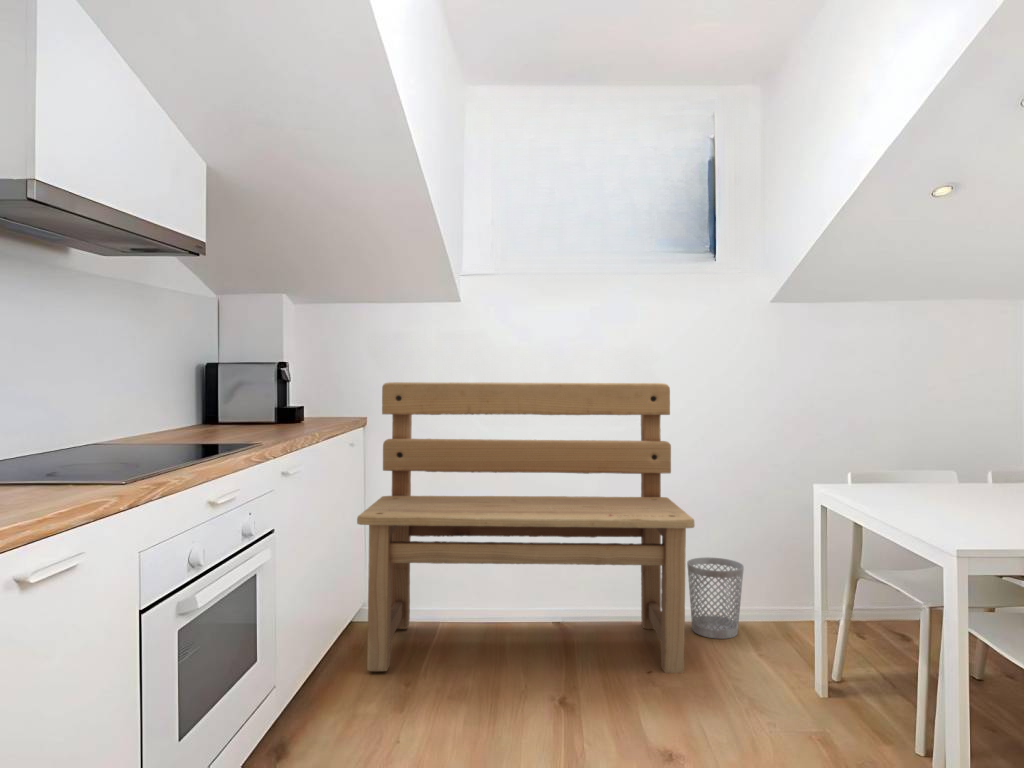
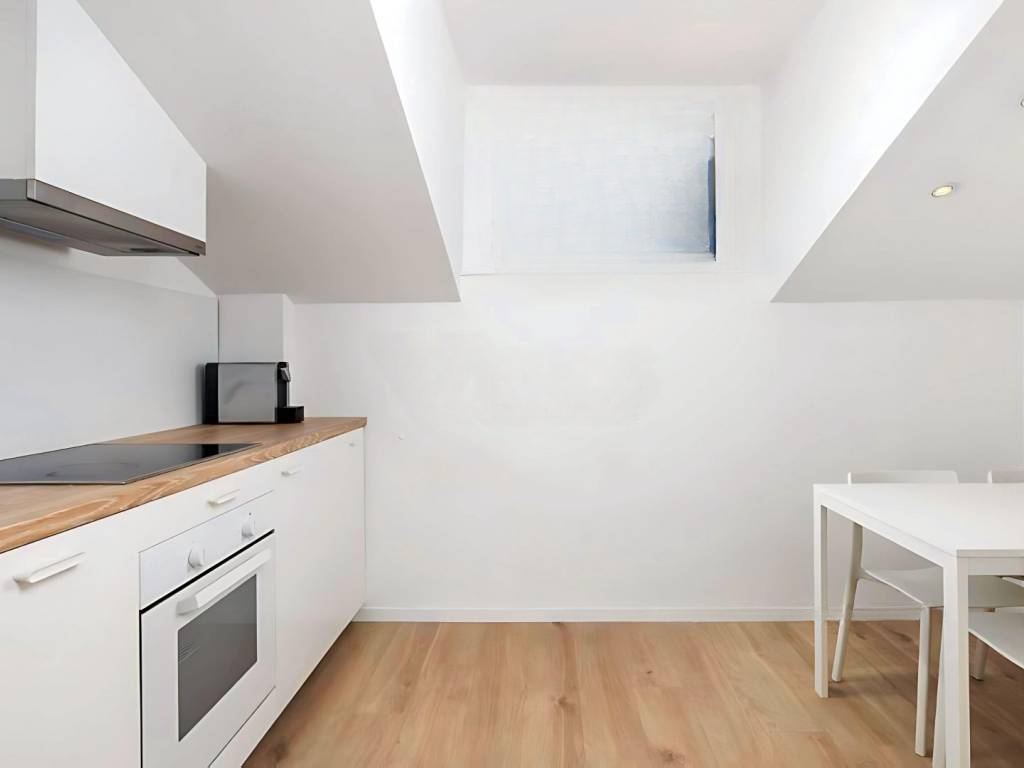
- bench (525, 514)
- wastebasket (714, 597)
